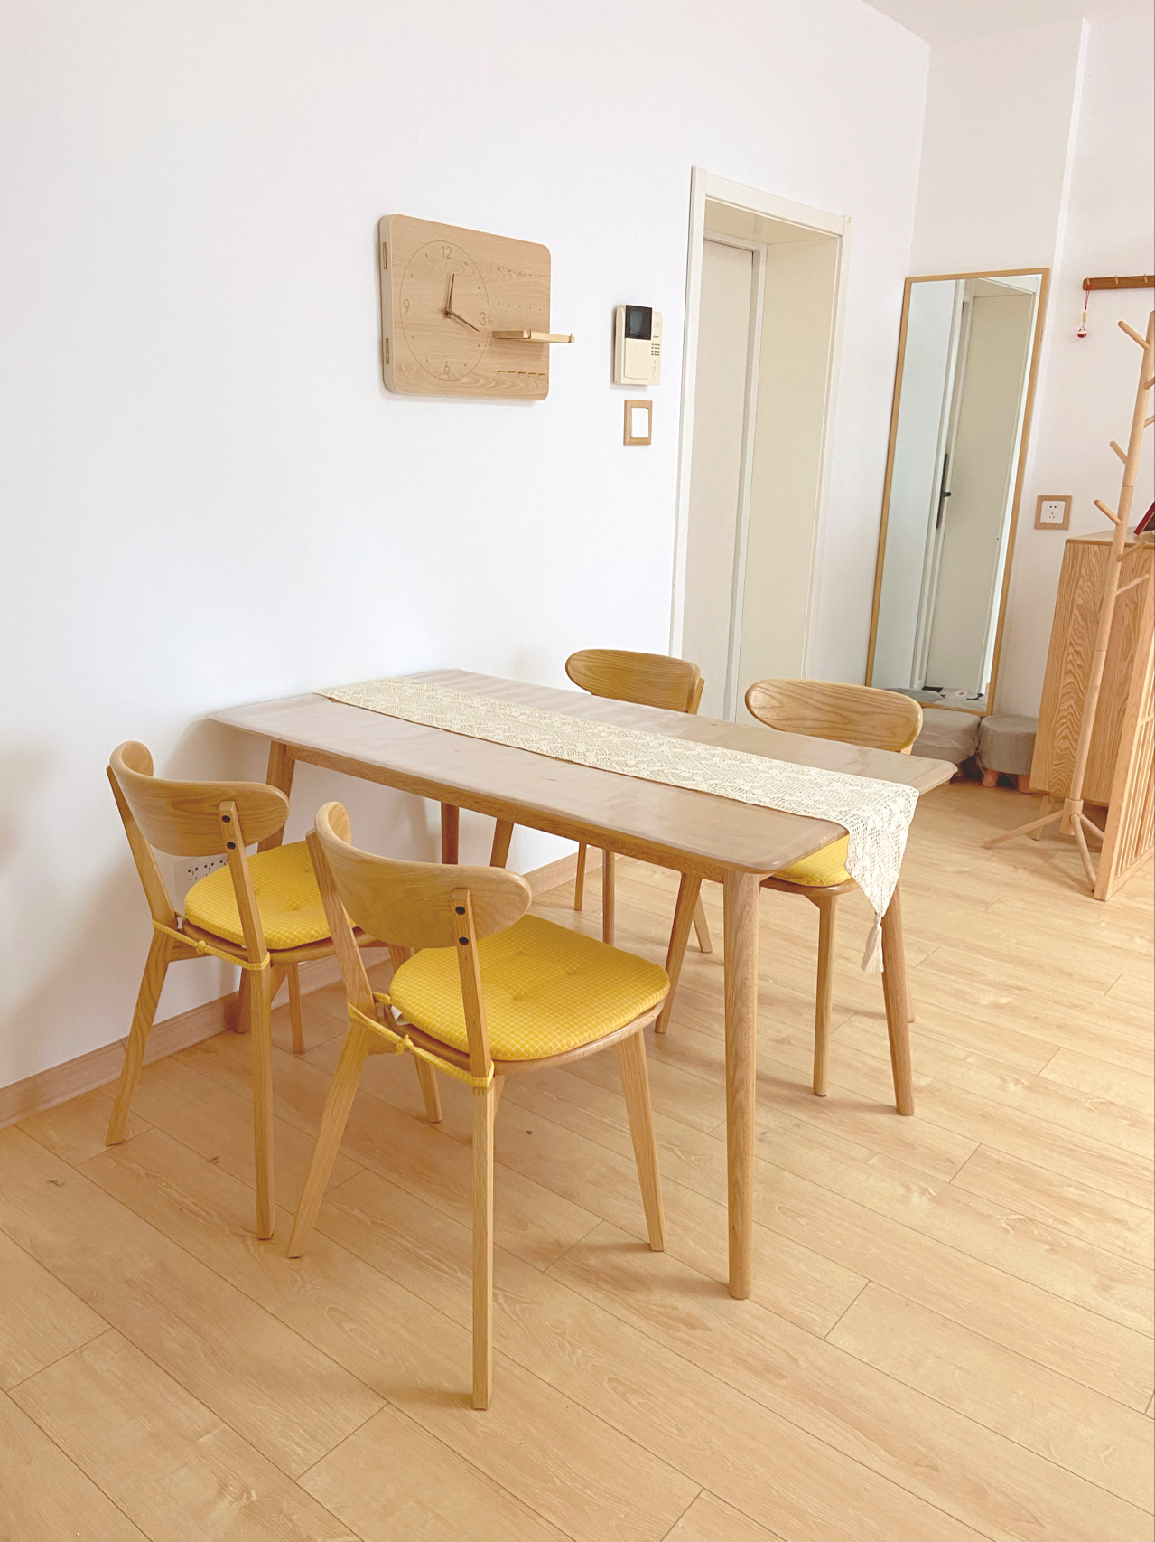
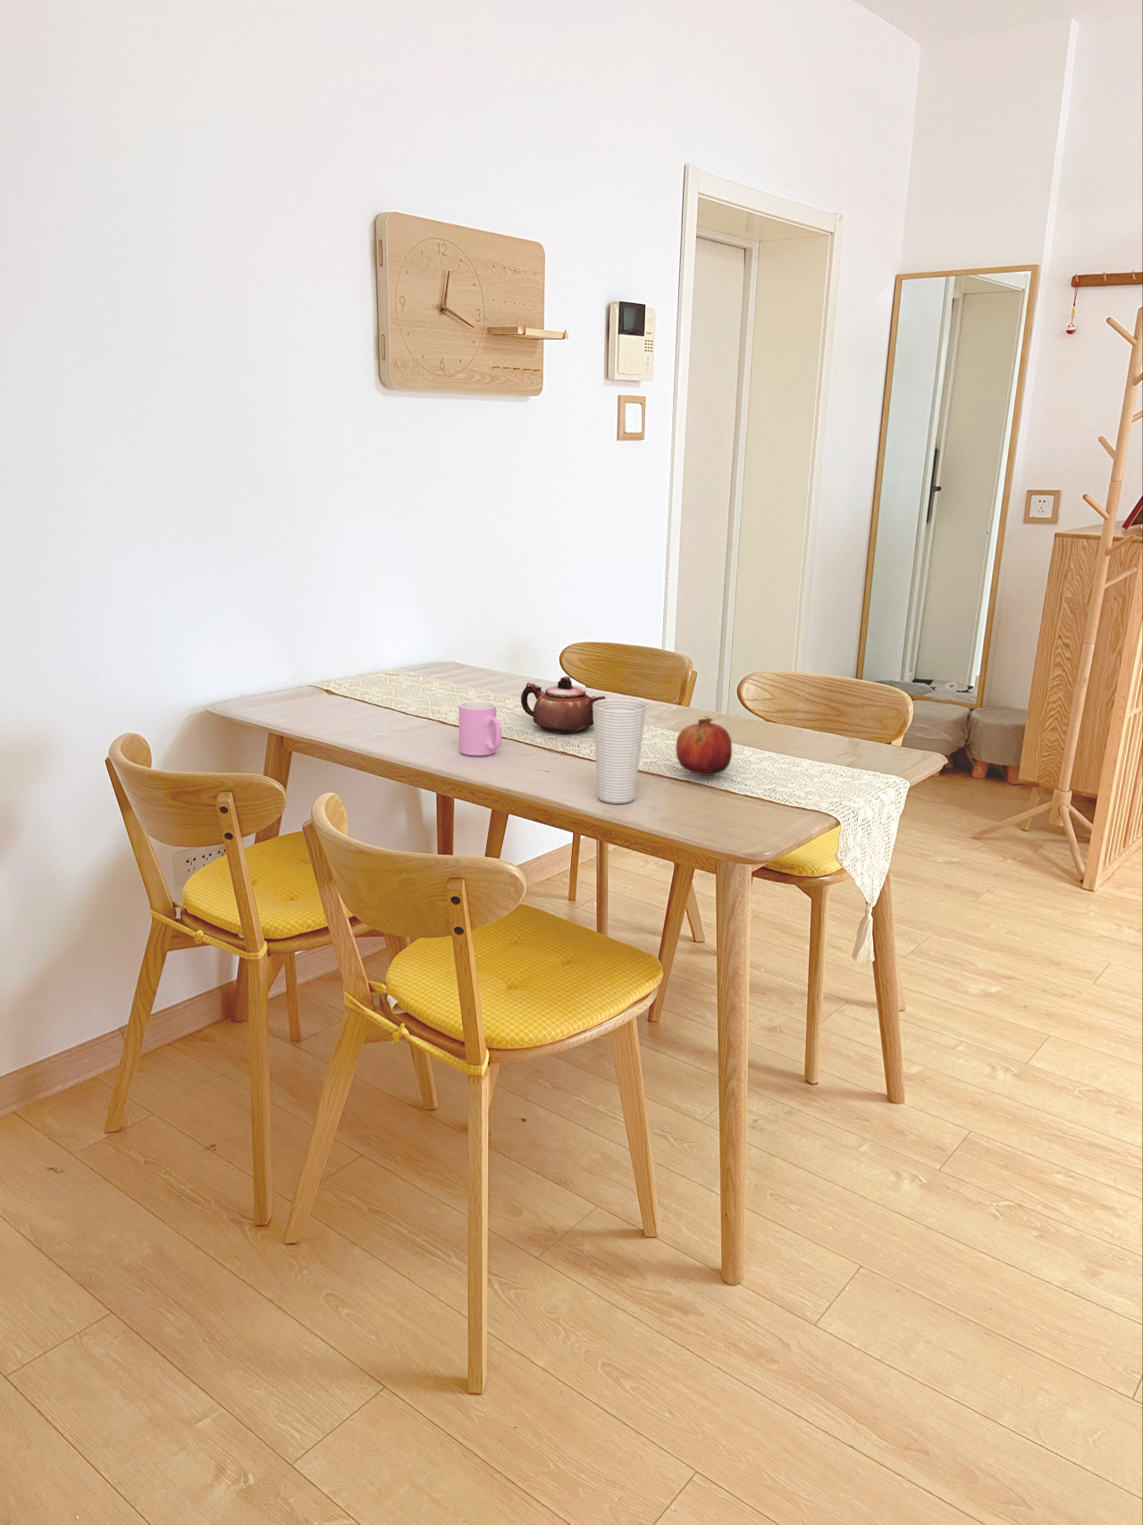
+ cup (617, 752)
+ cup (483, 729)
+ teapot (563, 701)
+ fruit (705, 747)
